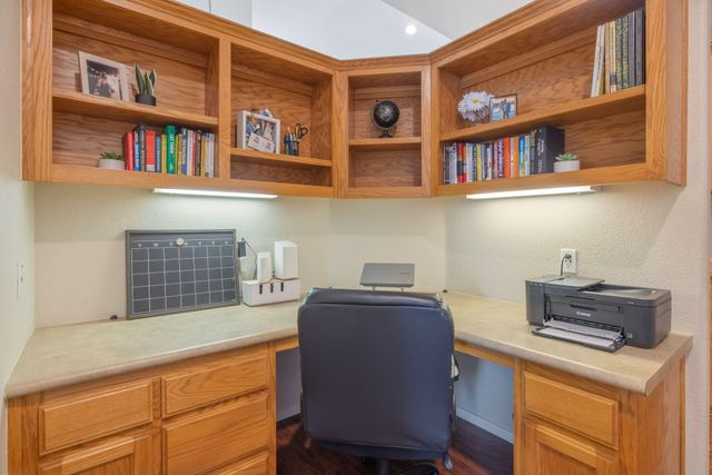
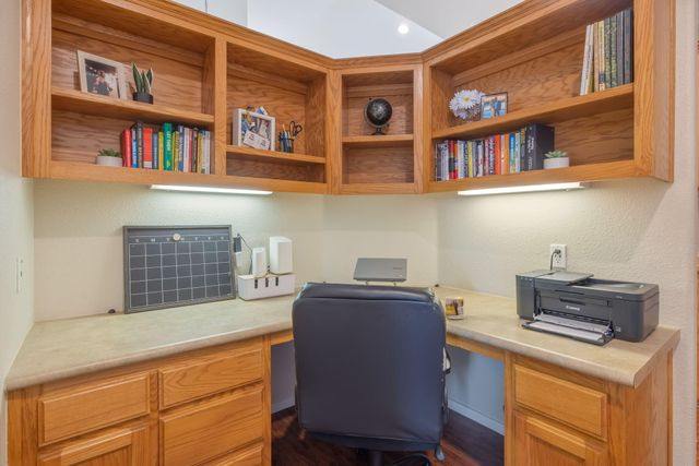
+ mug (457, 307)
